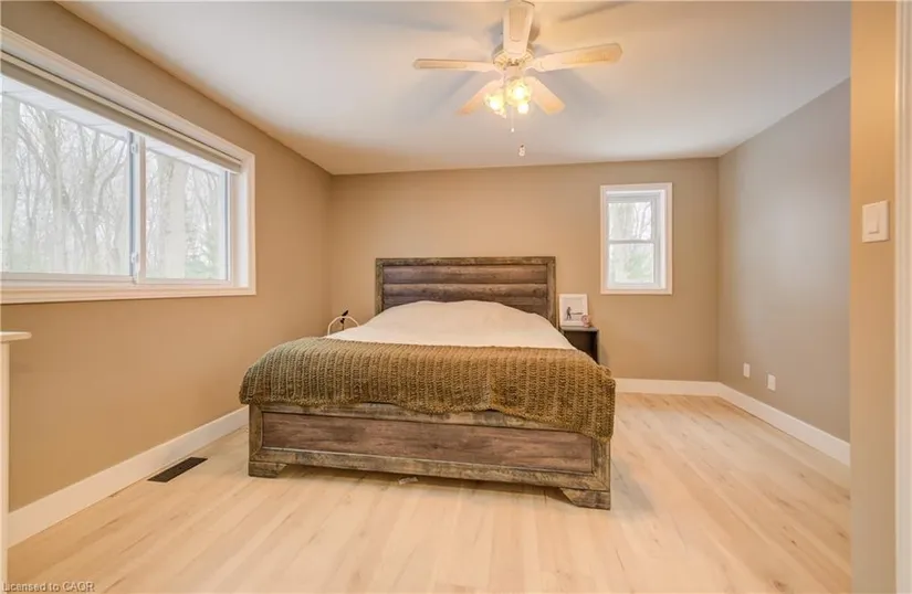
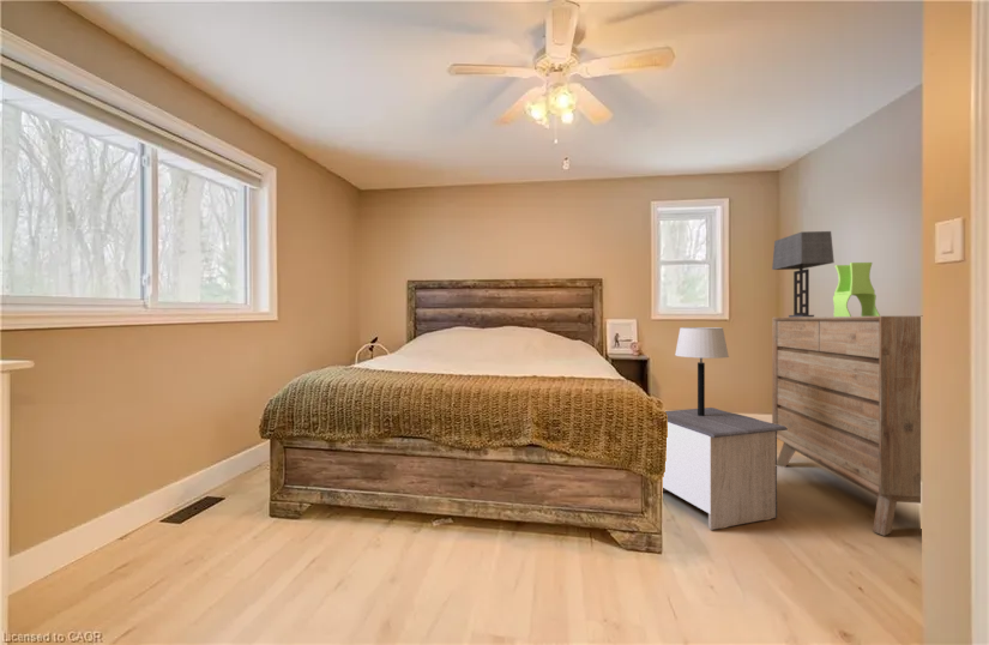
+ table lamp (700, 370)
+ table lamp (801, 275)
+ decorative vase (855, 289)
+ nightstand (712, 460)
+ dresser (858, 405)
